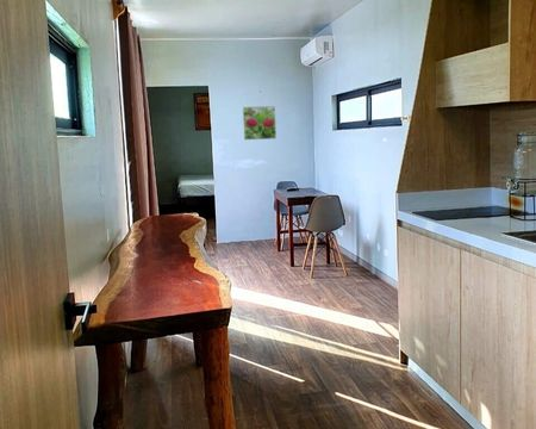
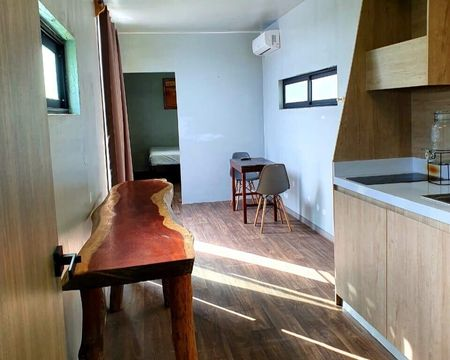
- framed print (258, 123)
